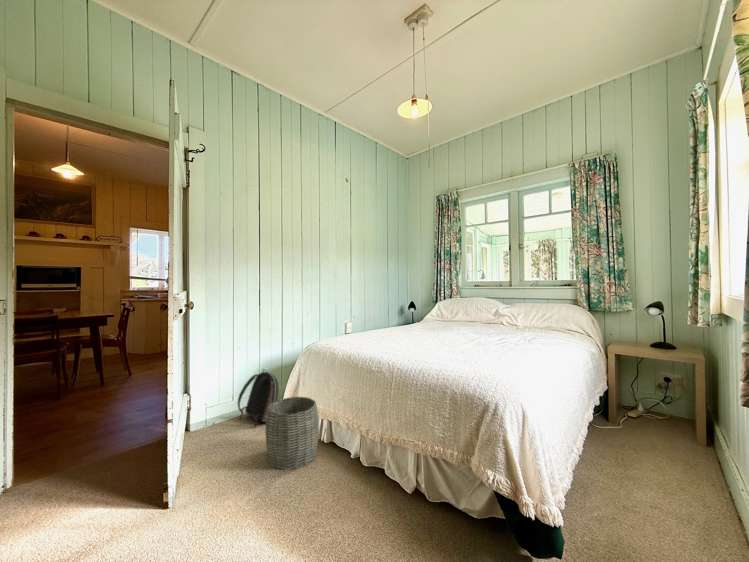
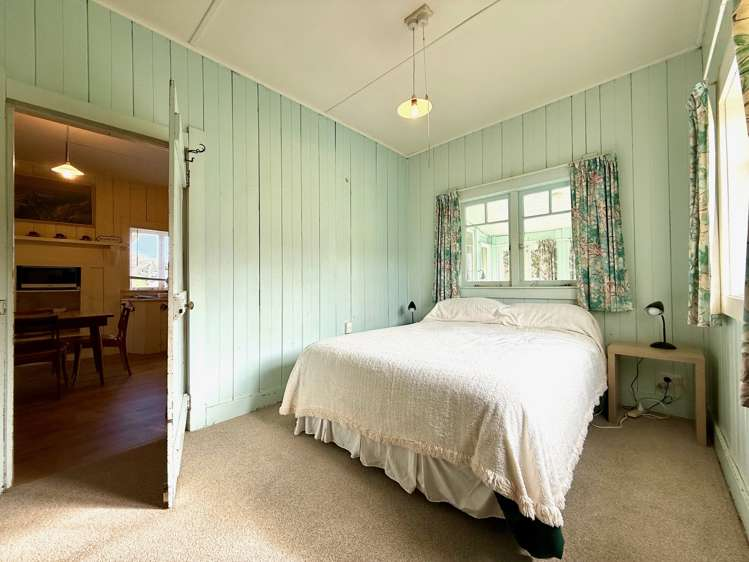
- backpack (260, 394)
- woven basket (292, 430)
